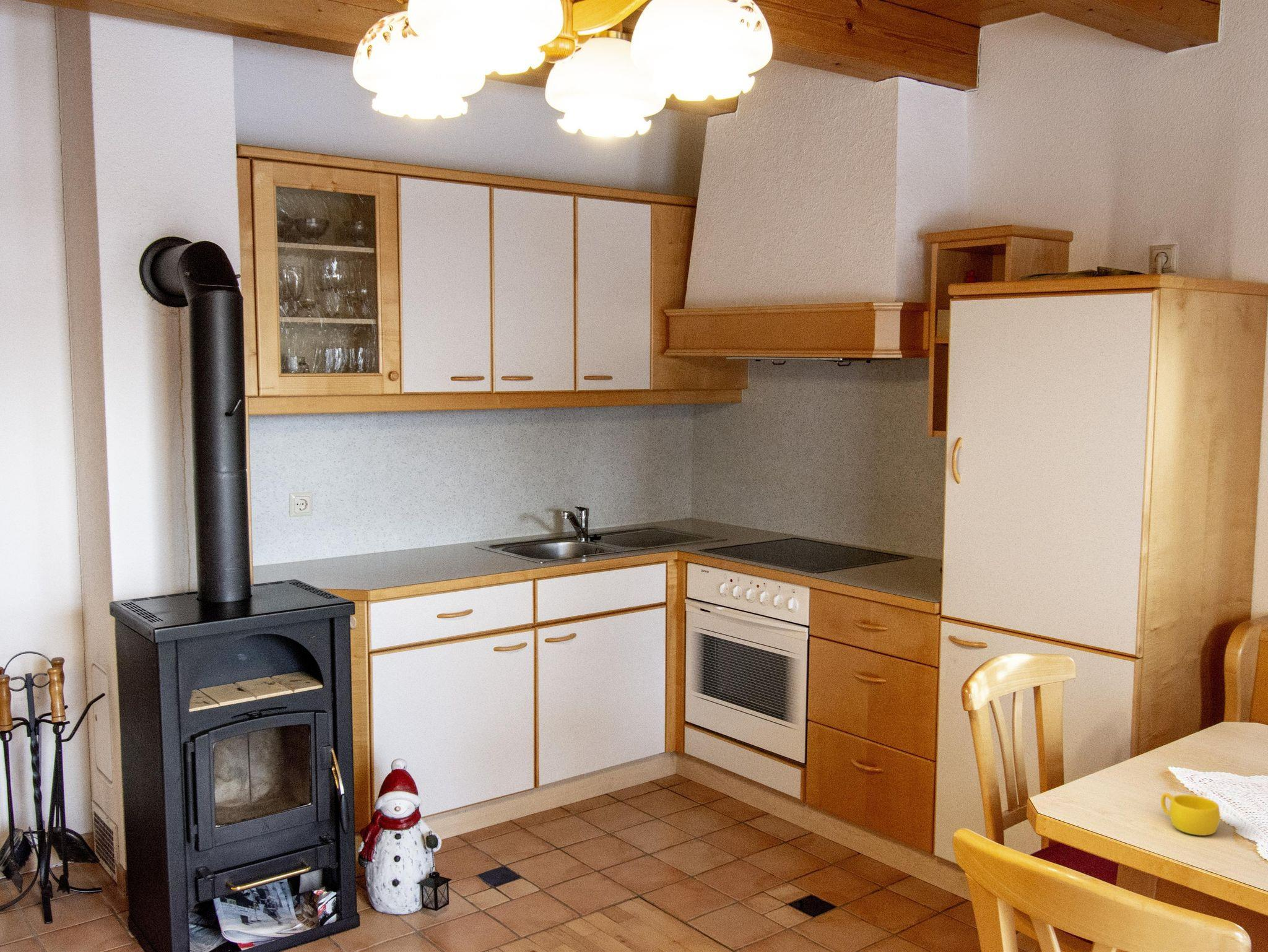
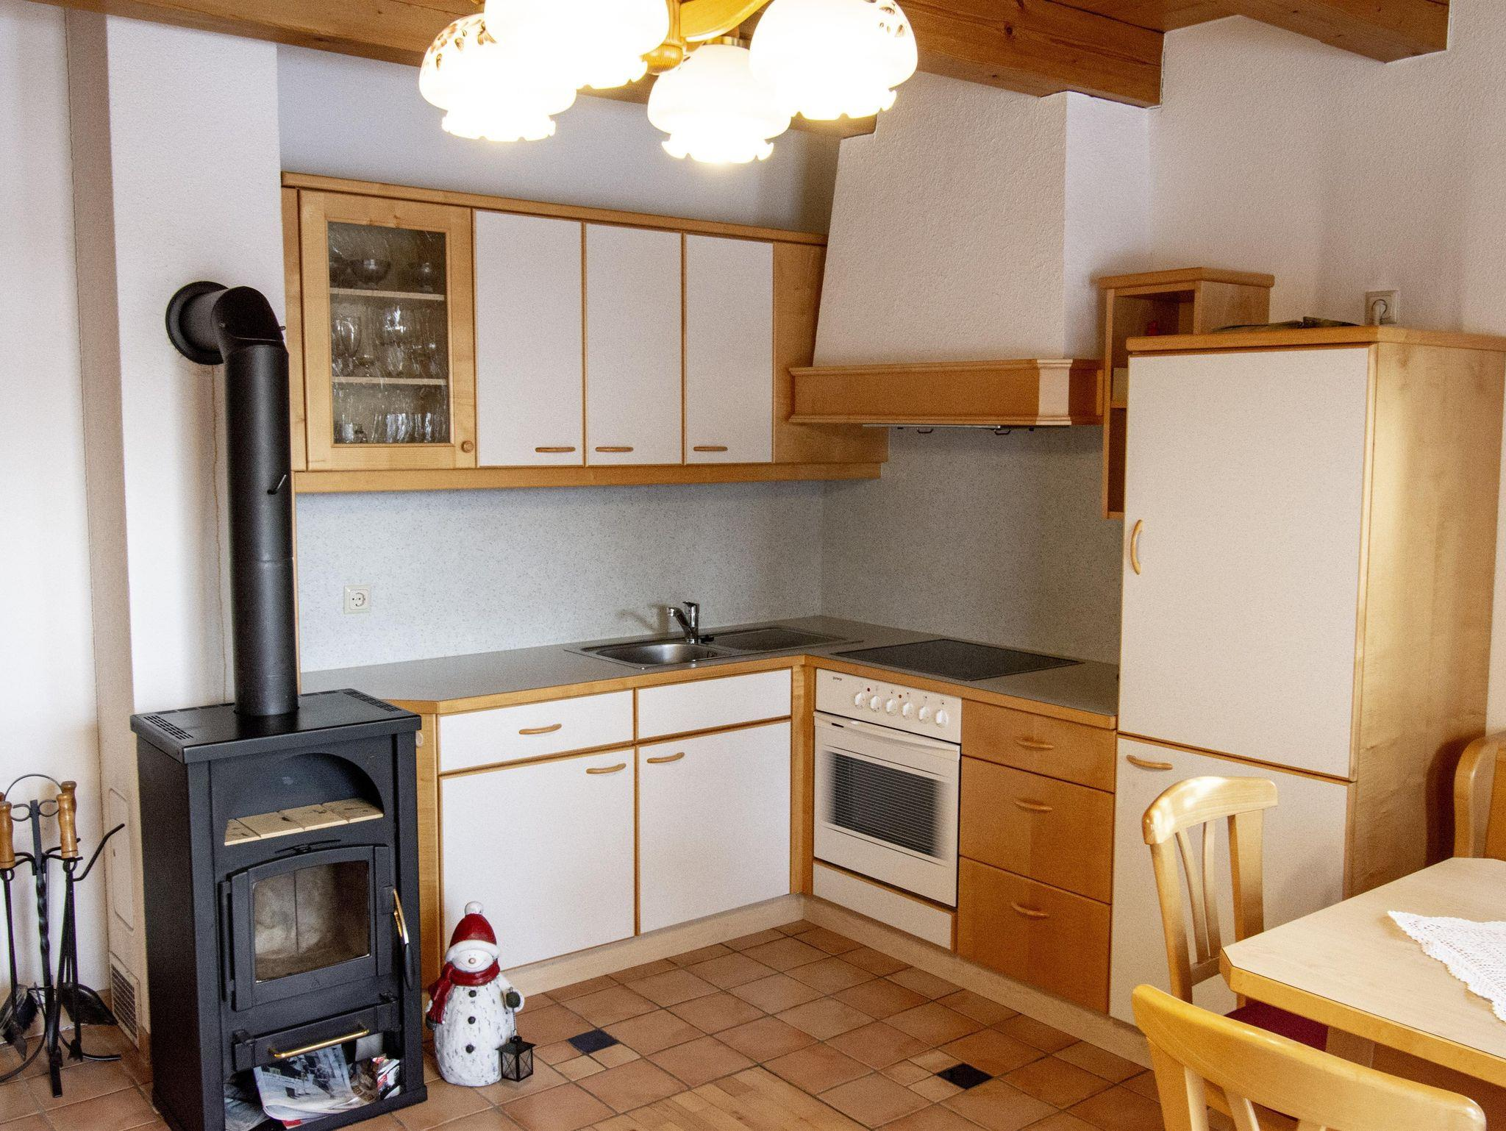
- cup (1188, 813)
